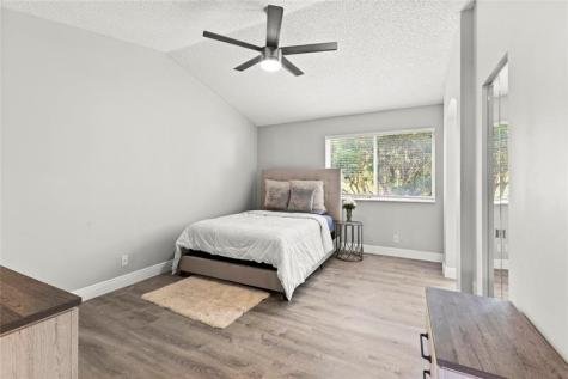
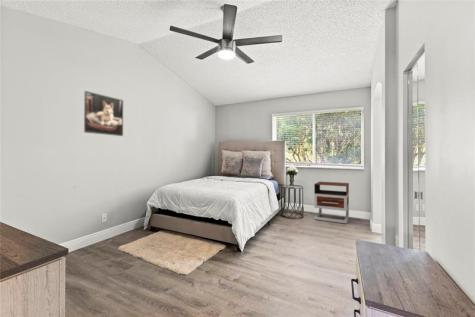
+ nightstand (331, 200)
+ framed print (105, 115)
